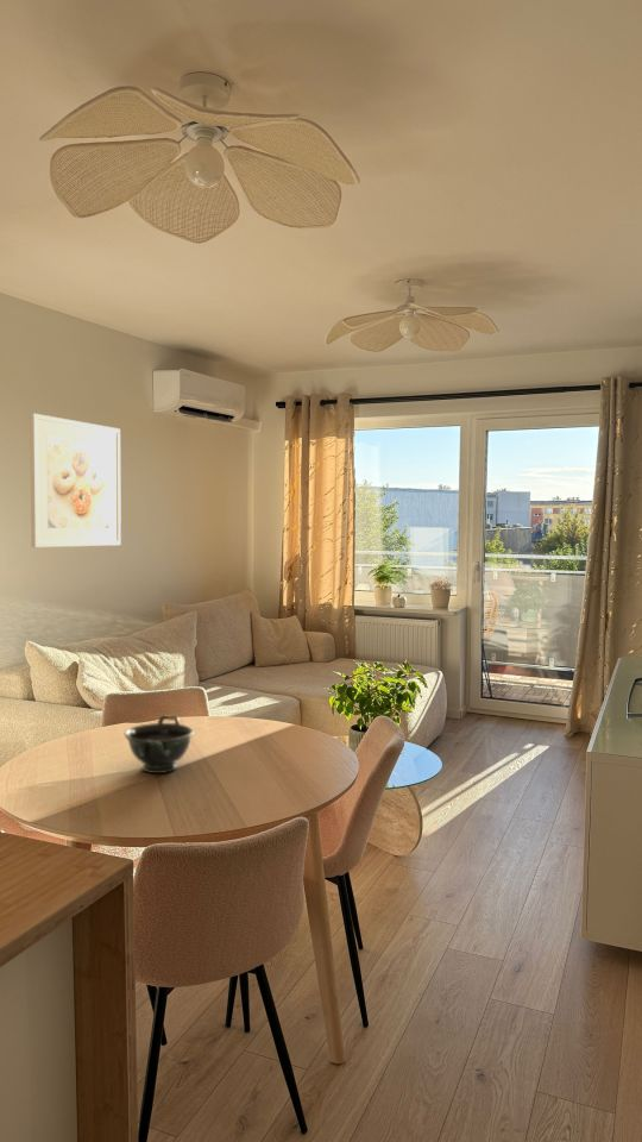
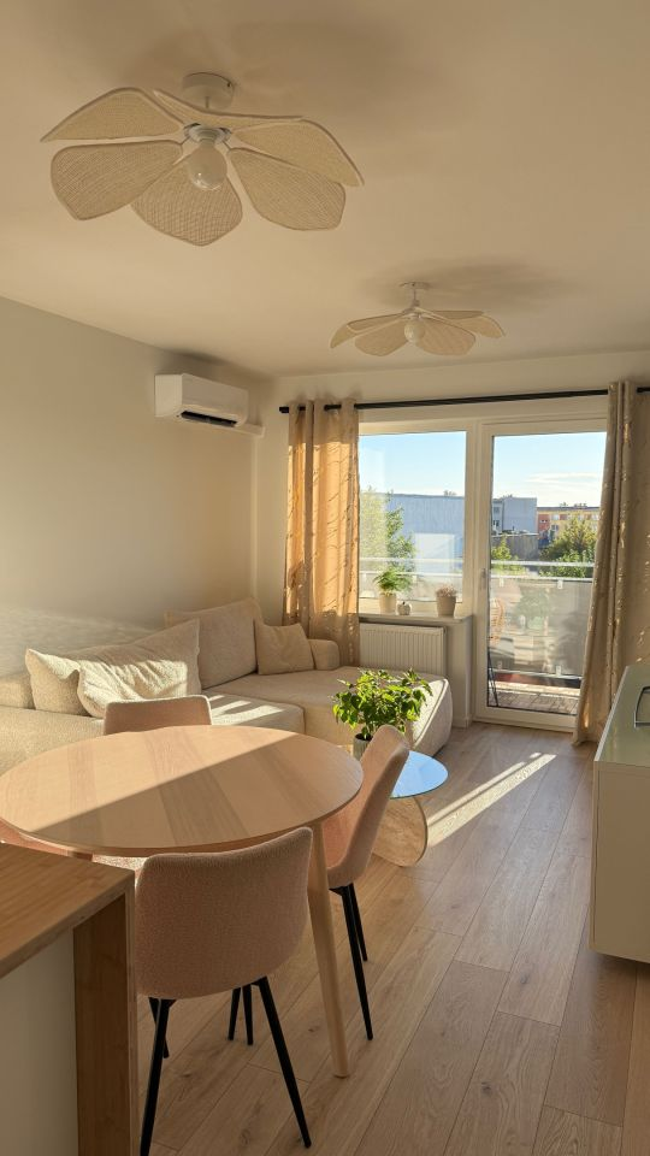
- bowl (159, 747)
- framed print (78, 484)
